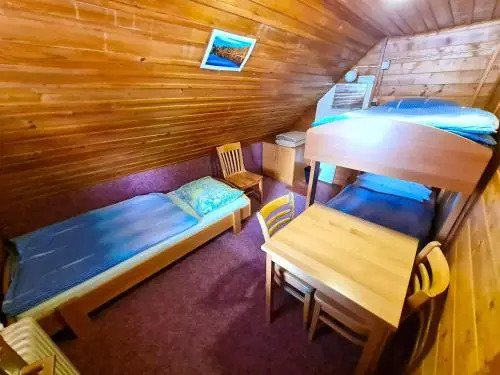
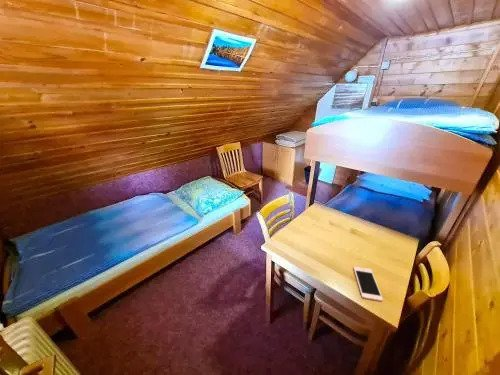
+ cell phone (366, 282)
